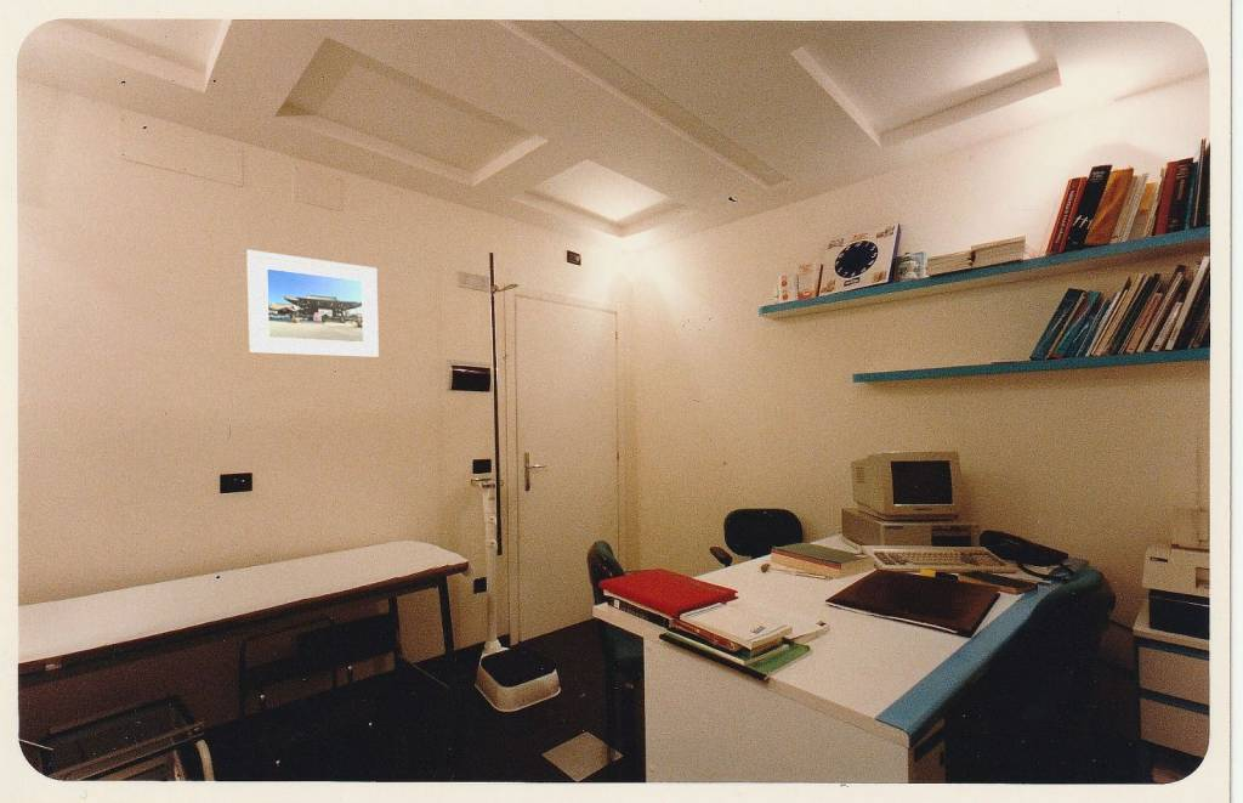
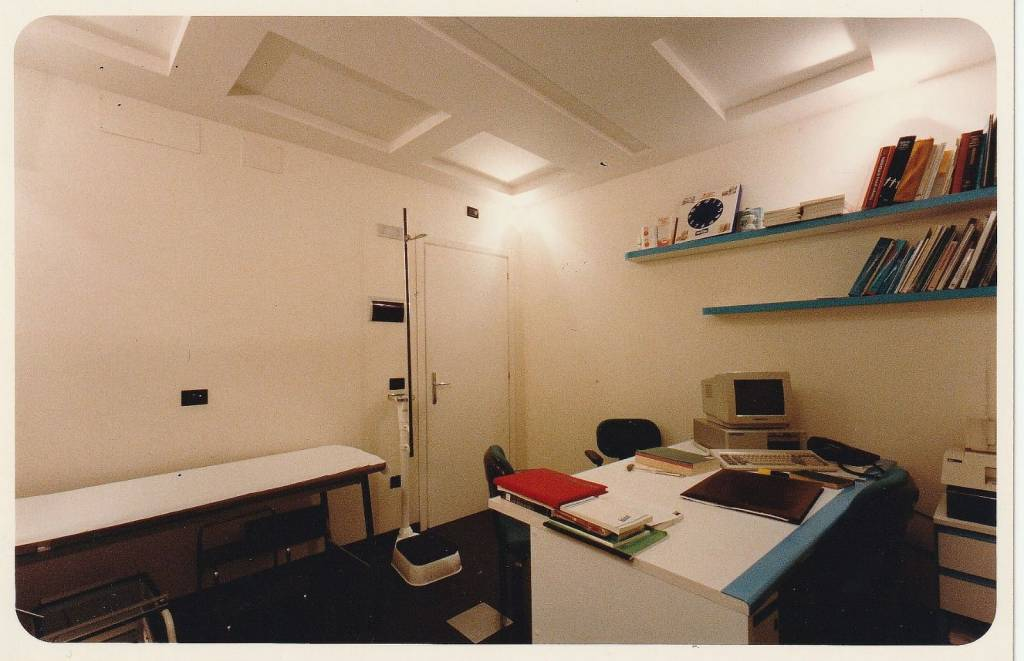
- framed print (317, 307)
